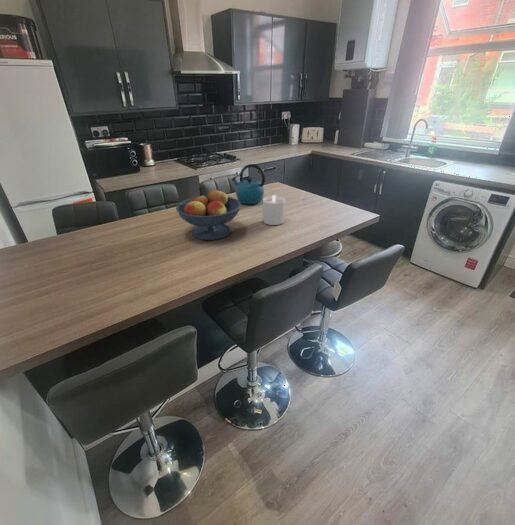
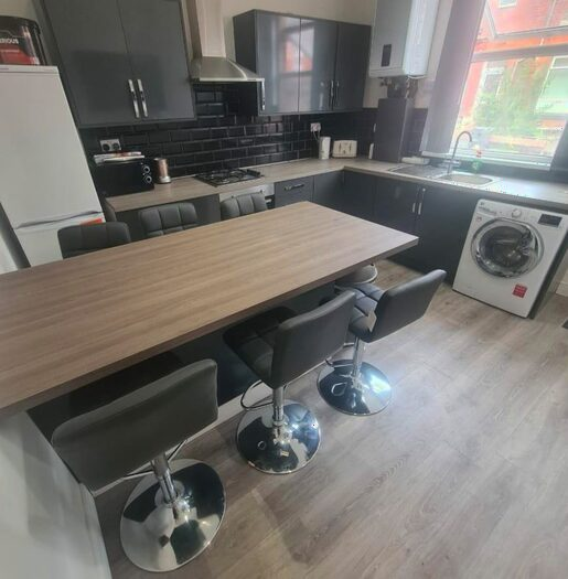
- candle (273, 208)
- kettle (248, 183)
- fruit bowl (209, 213)
